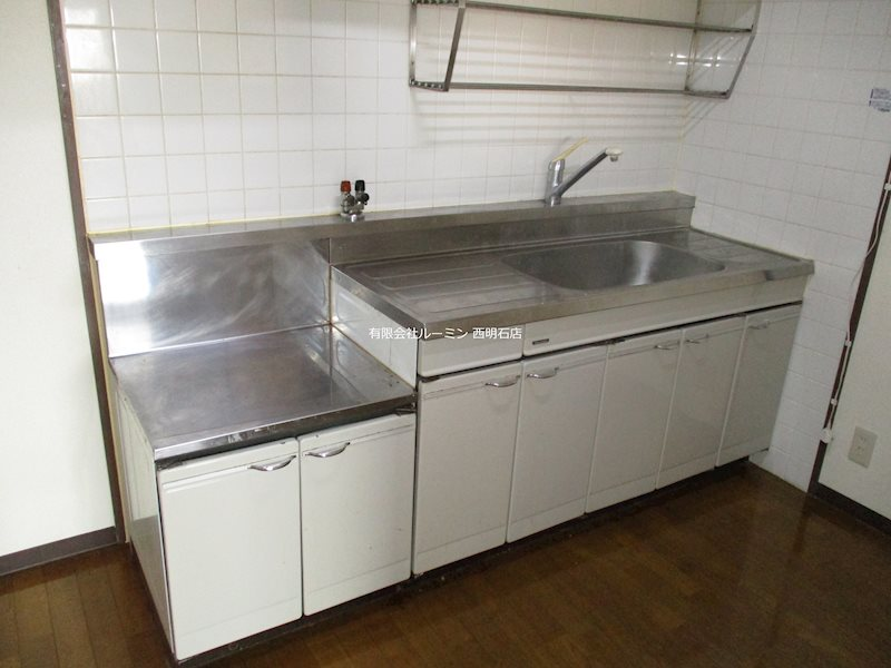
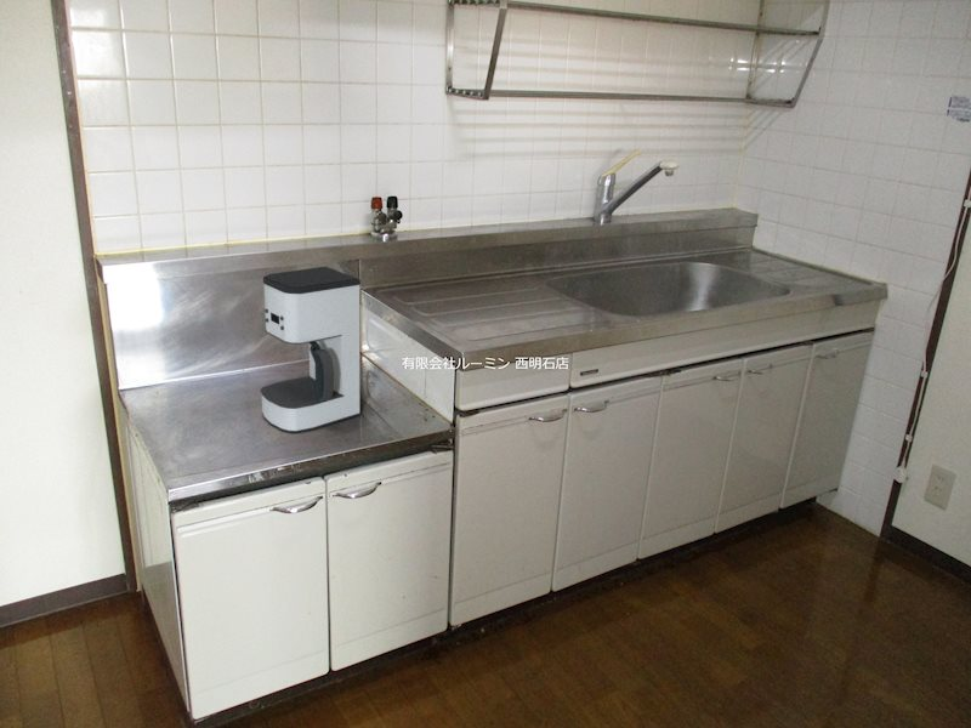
+ coffee maker (310, 349)
